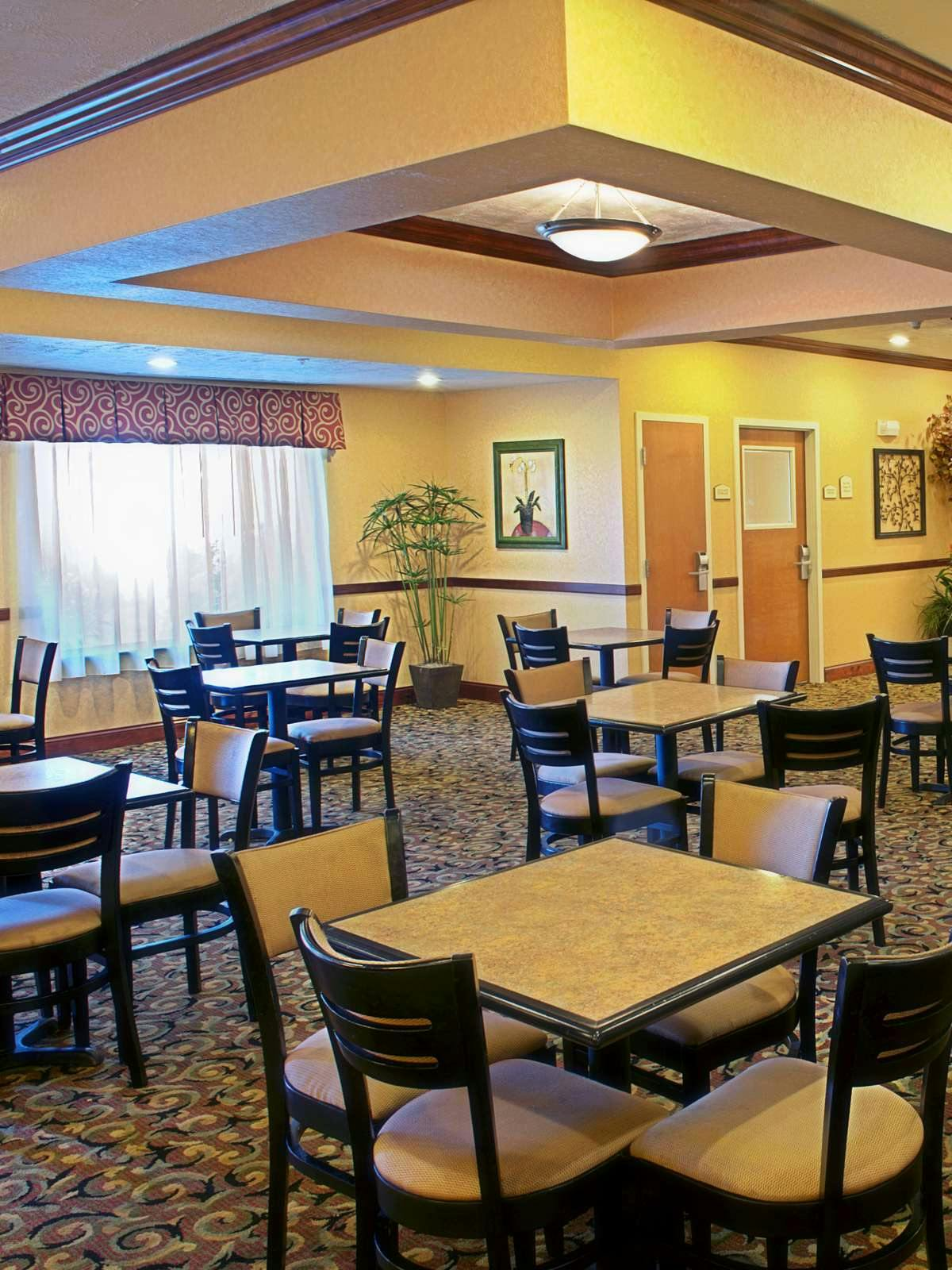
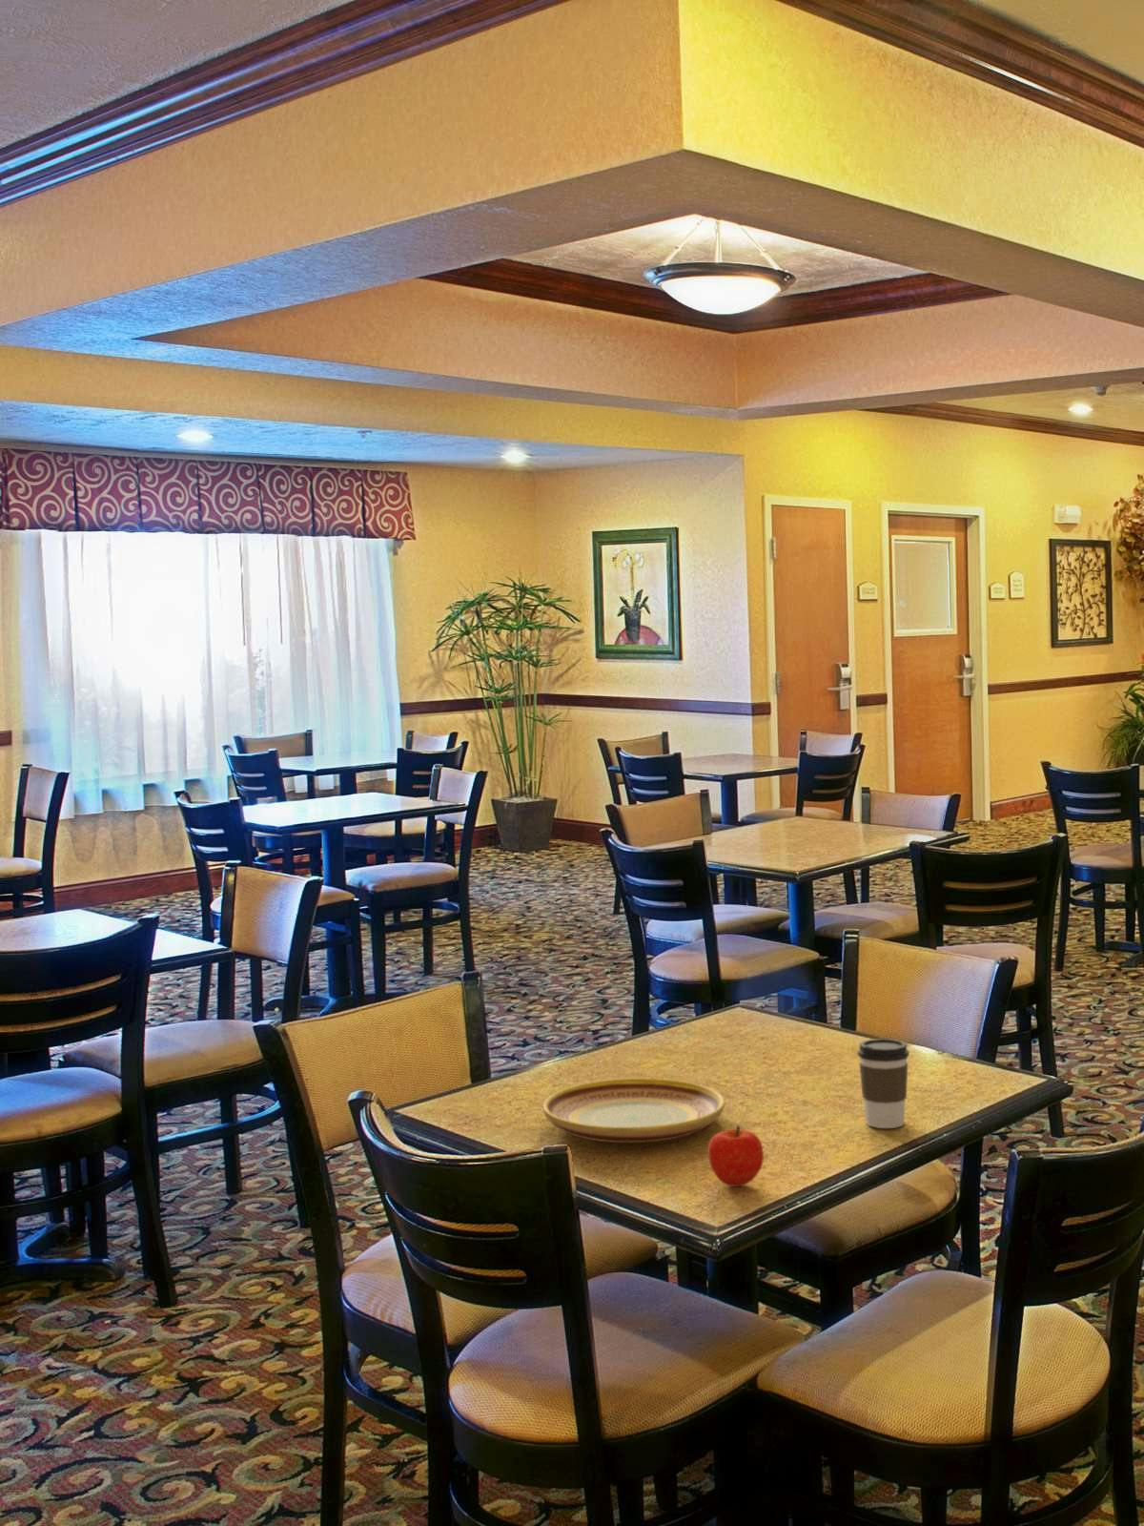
+ plate (634, 1113)
+ coffee cup (883, 1084)
+ fruit (735, 1155)
